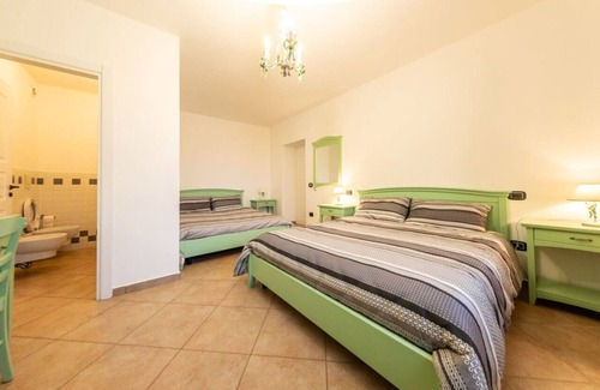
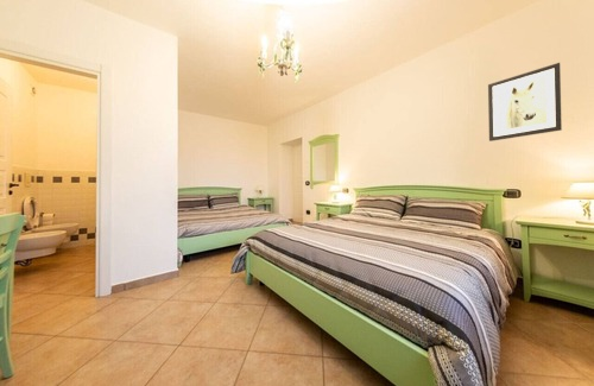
+ wall art (522, 105)
